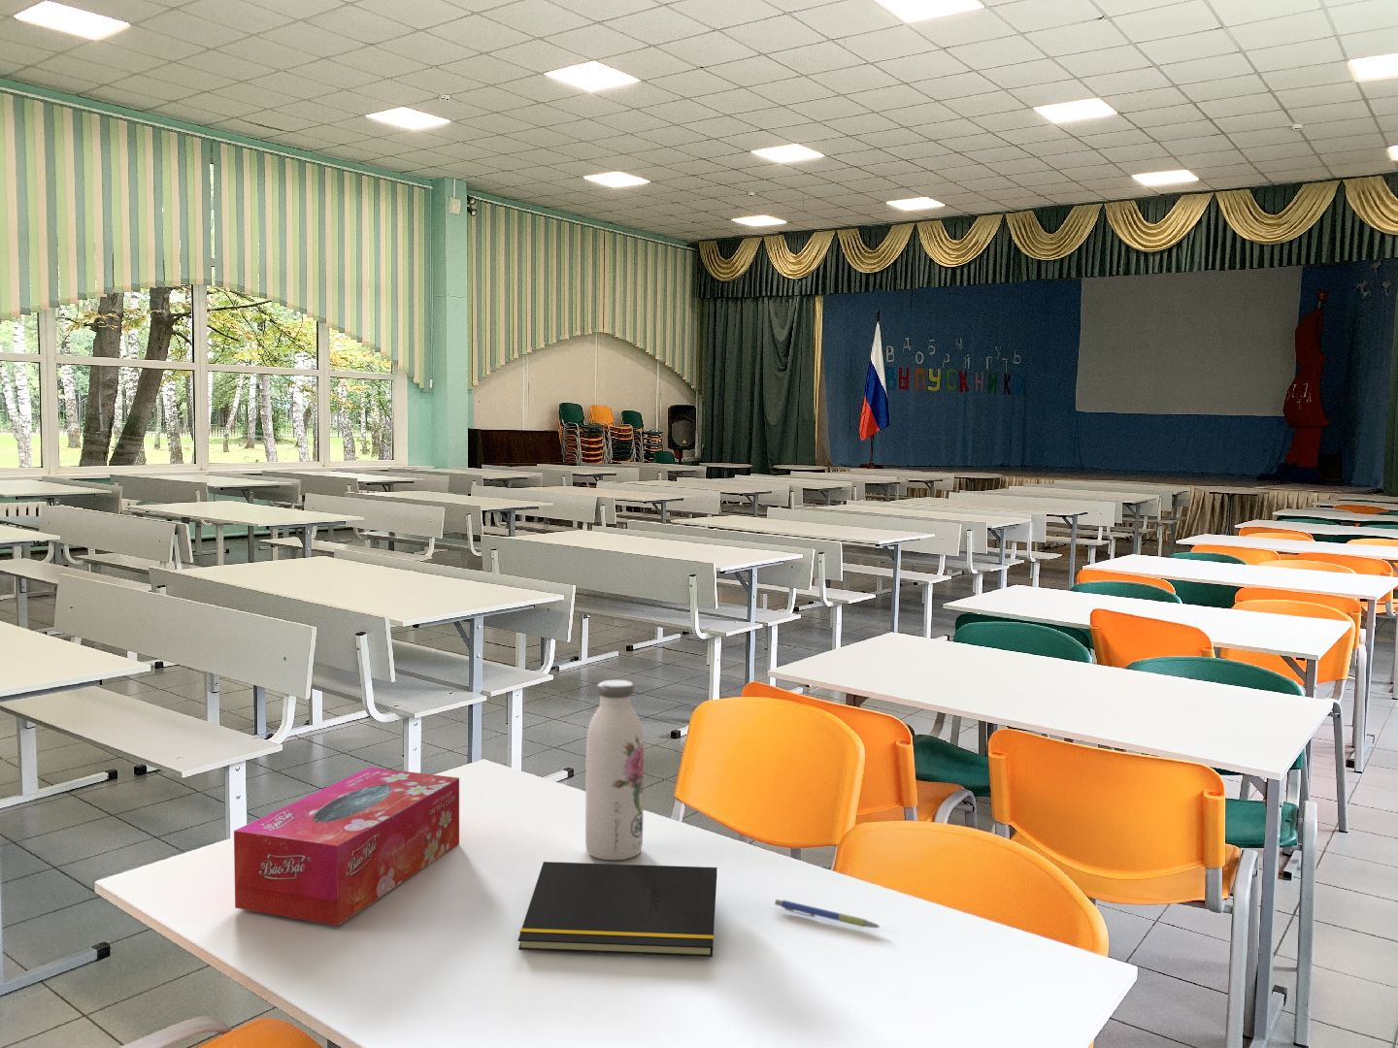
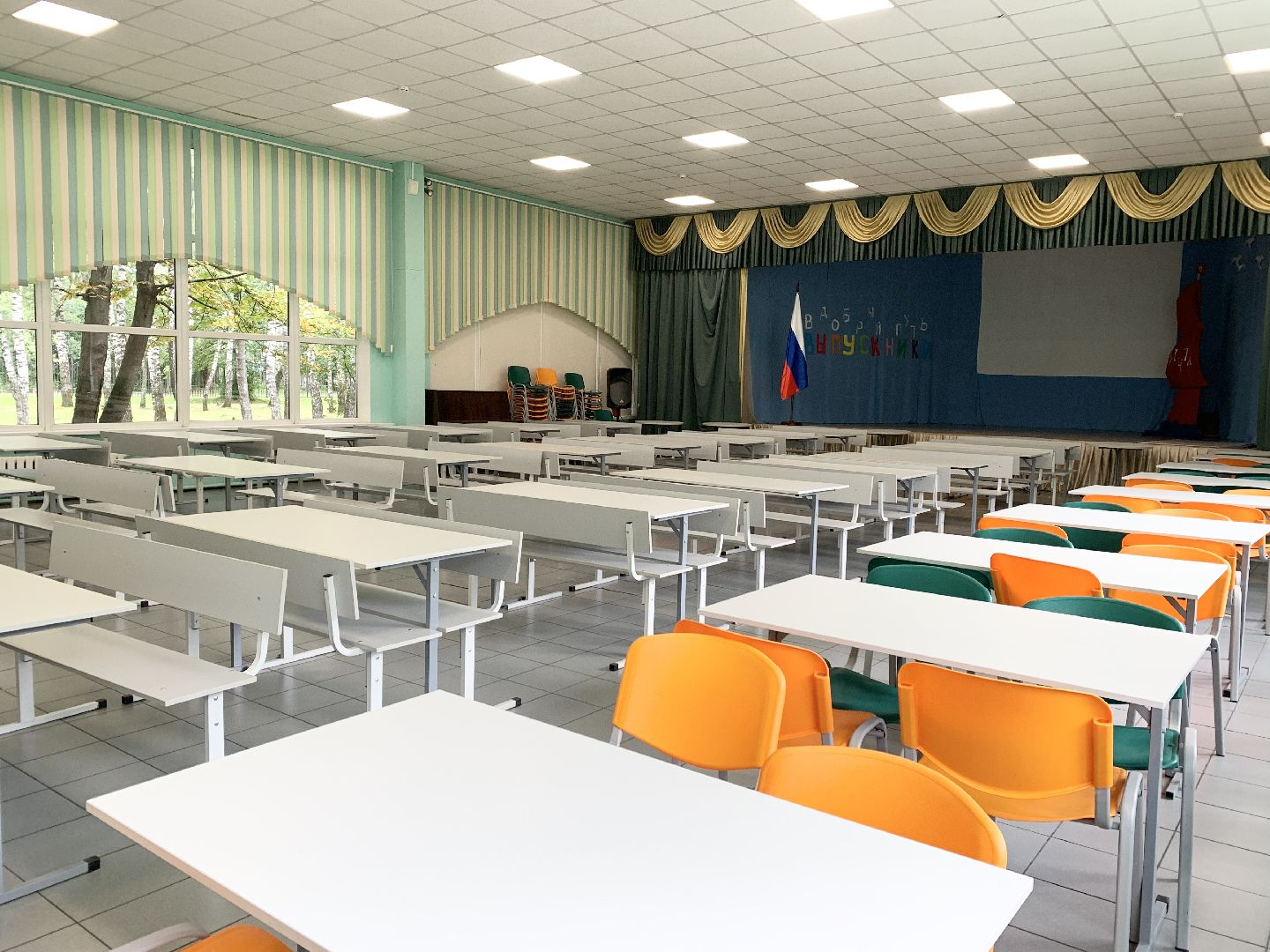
- pen (827, 914)
- notepad (622, 906)
- water bottle (614, 766)
- tissue box (356, 838)
